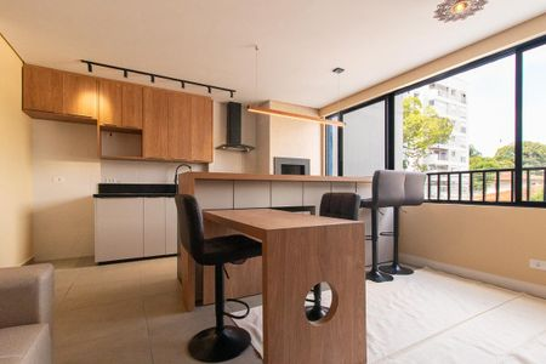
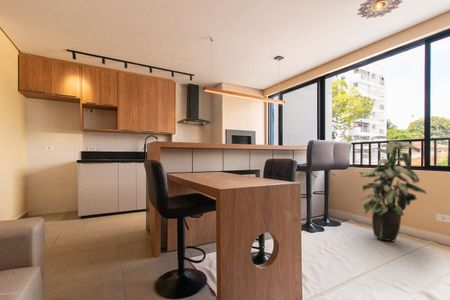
+ indoor plant (386, 186)
